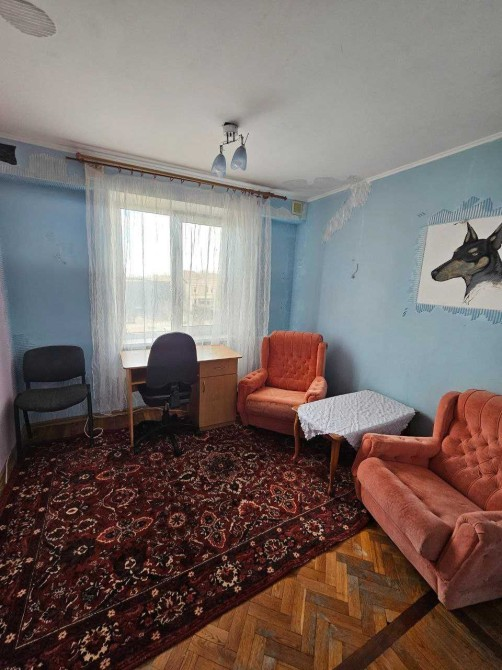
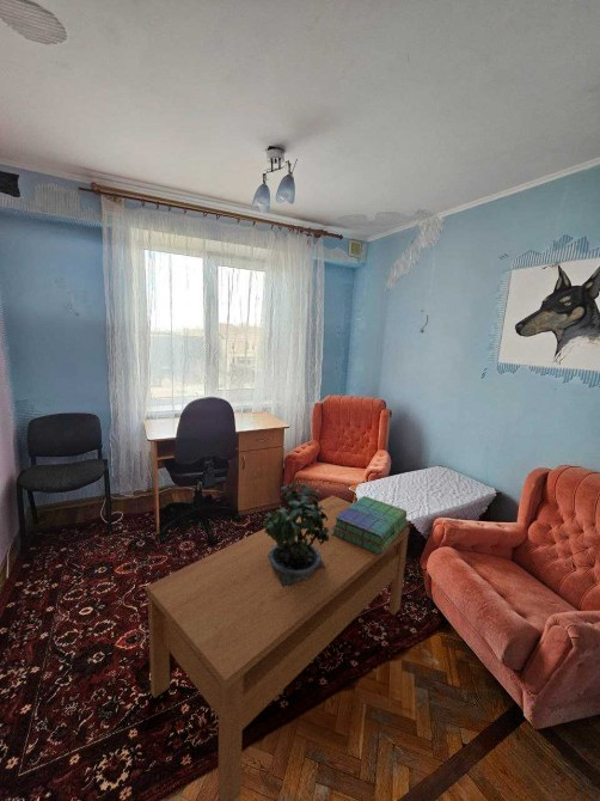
+ coffee table (296, 599)
+ potted plant (295, 522)
+ stack of books (371, 521)
